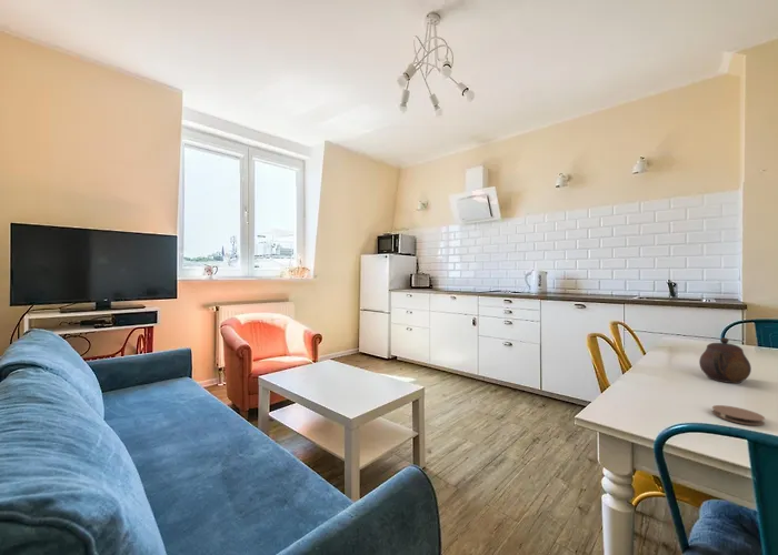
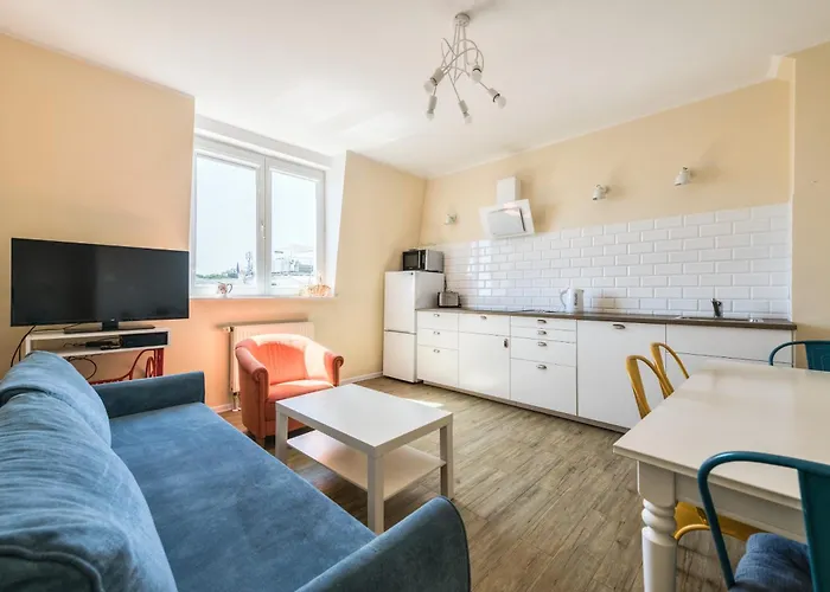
- coaster (737, 414)
- teapot (722, 359)
